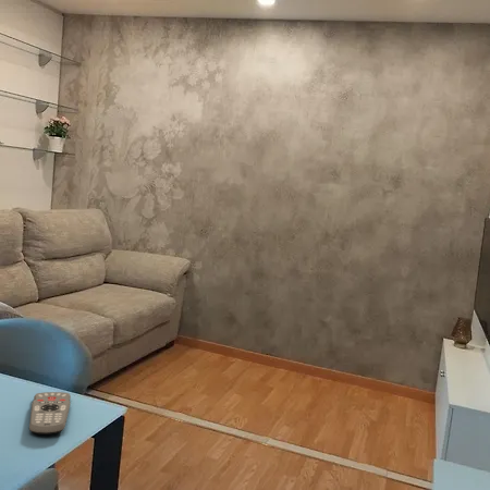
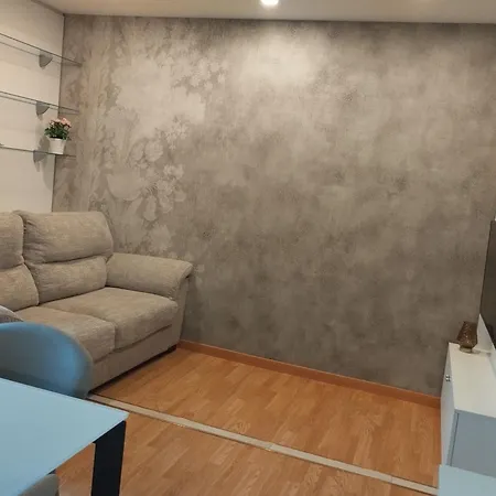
- remote control (49, 412)
